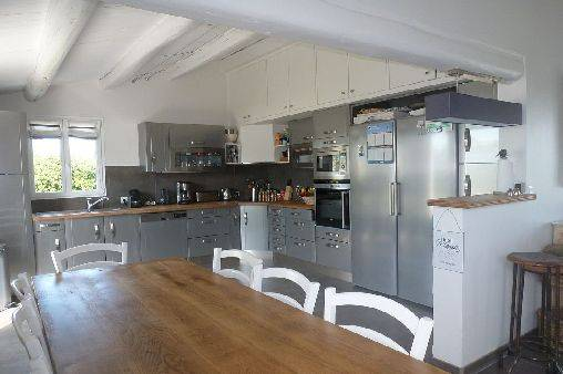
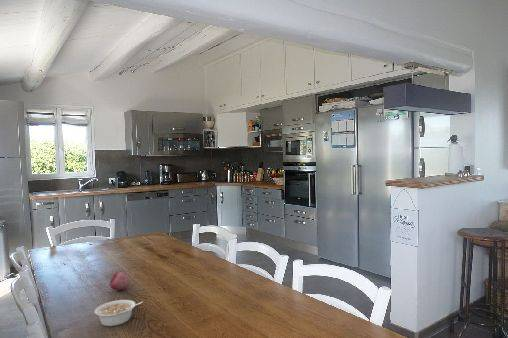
+ fruit (120, 281)
+ legume (117, 312)
